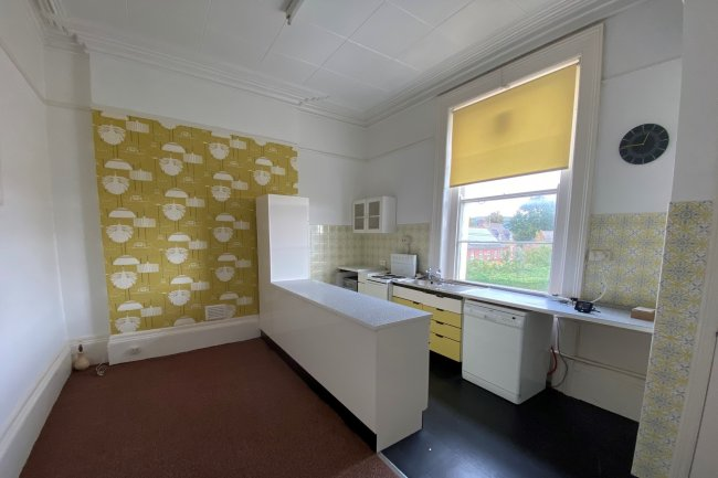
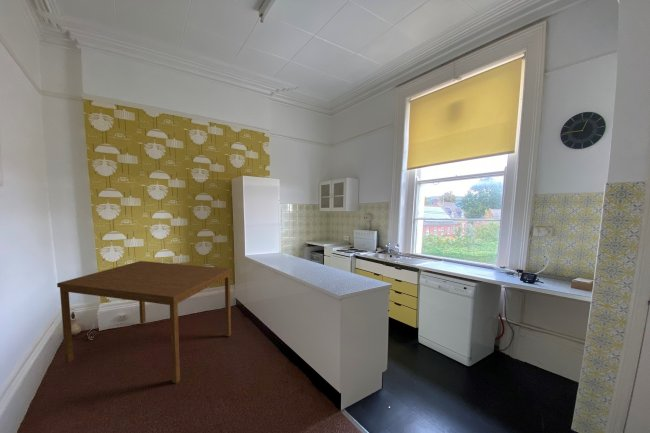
+ dining table (158, 303)
